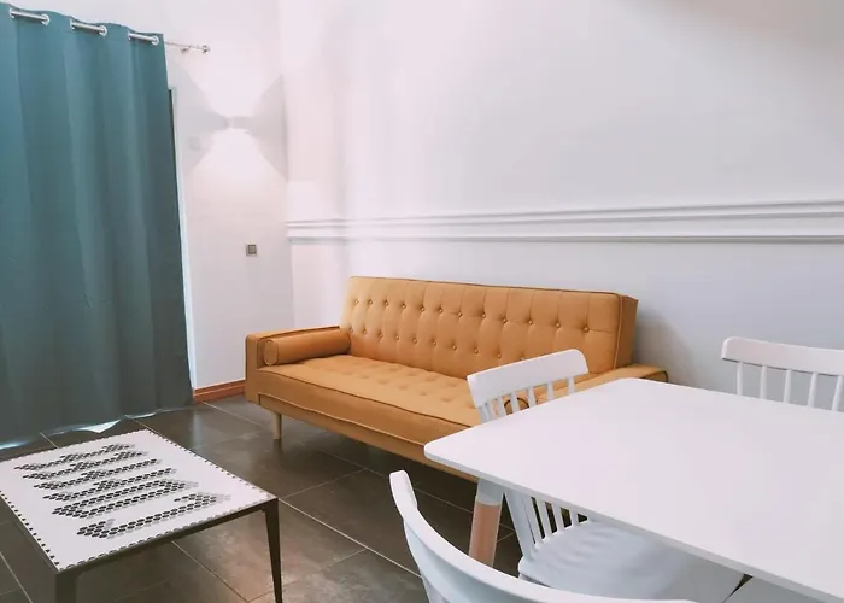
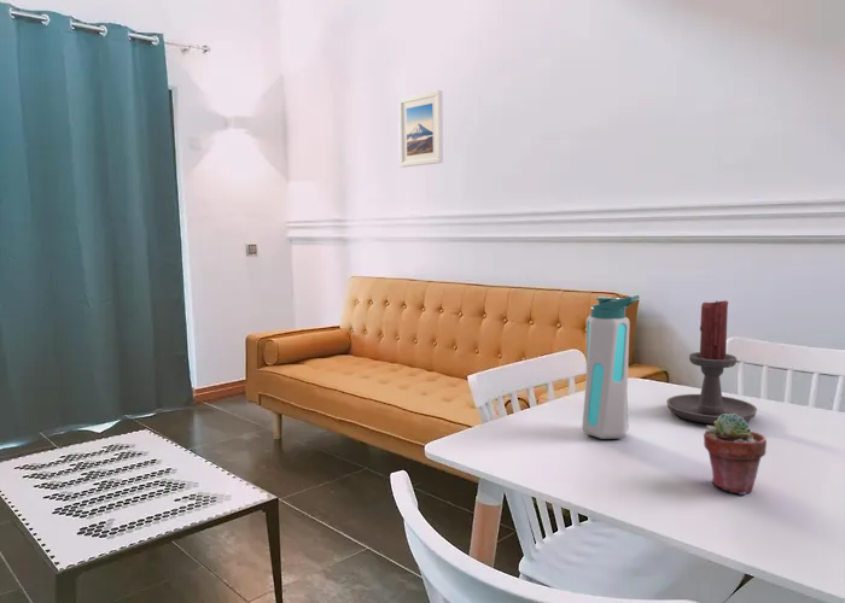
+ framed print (420, 130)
+ candle holder (712, 355)
+ potted succulent (733, 450)
+ water bottle (610, 364)
